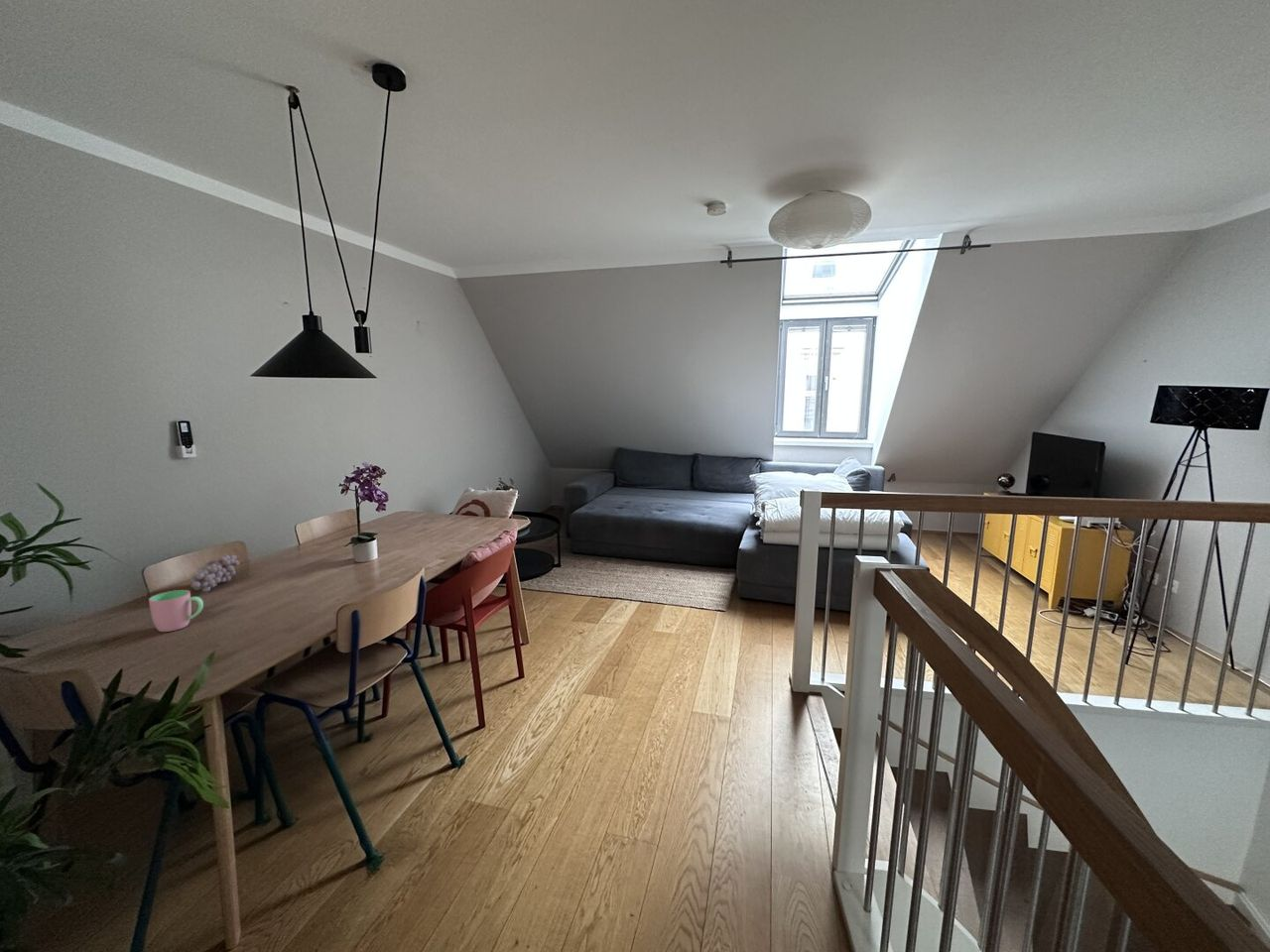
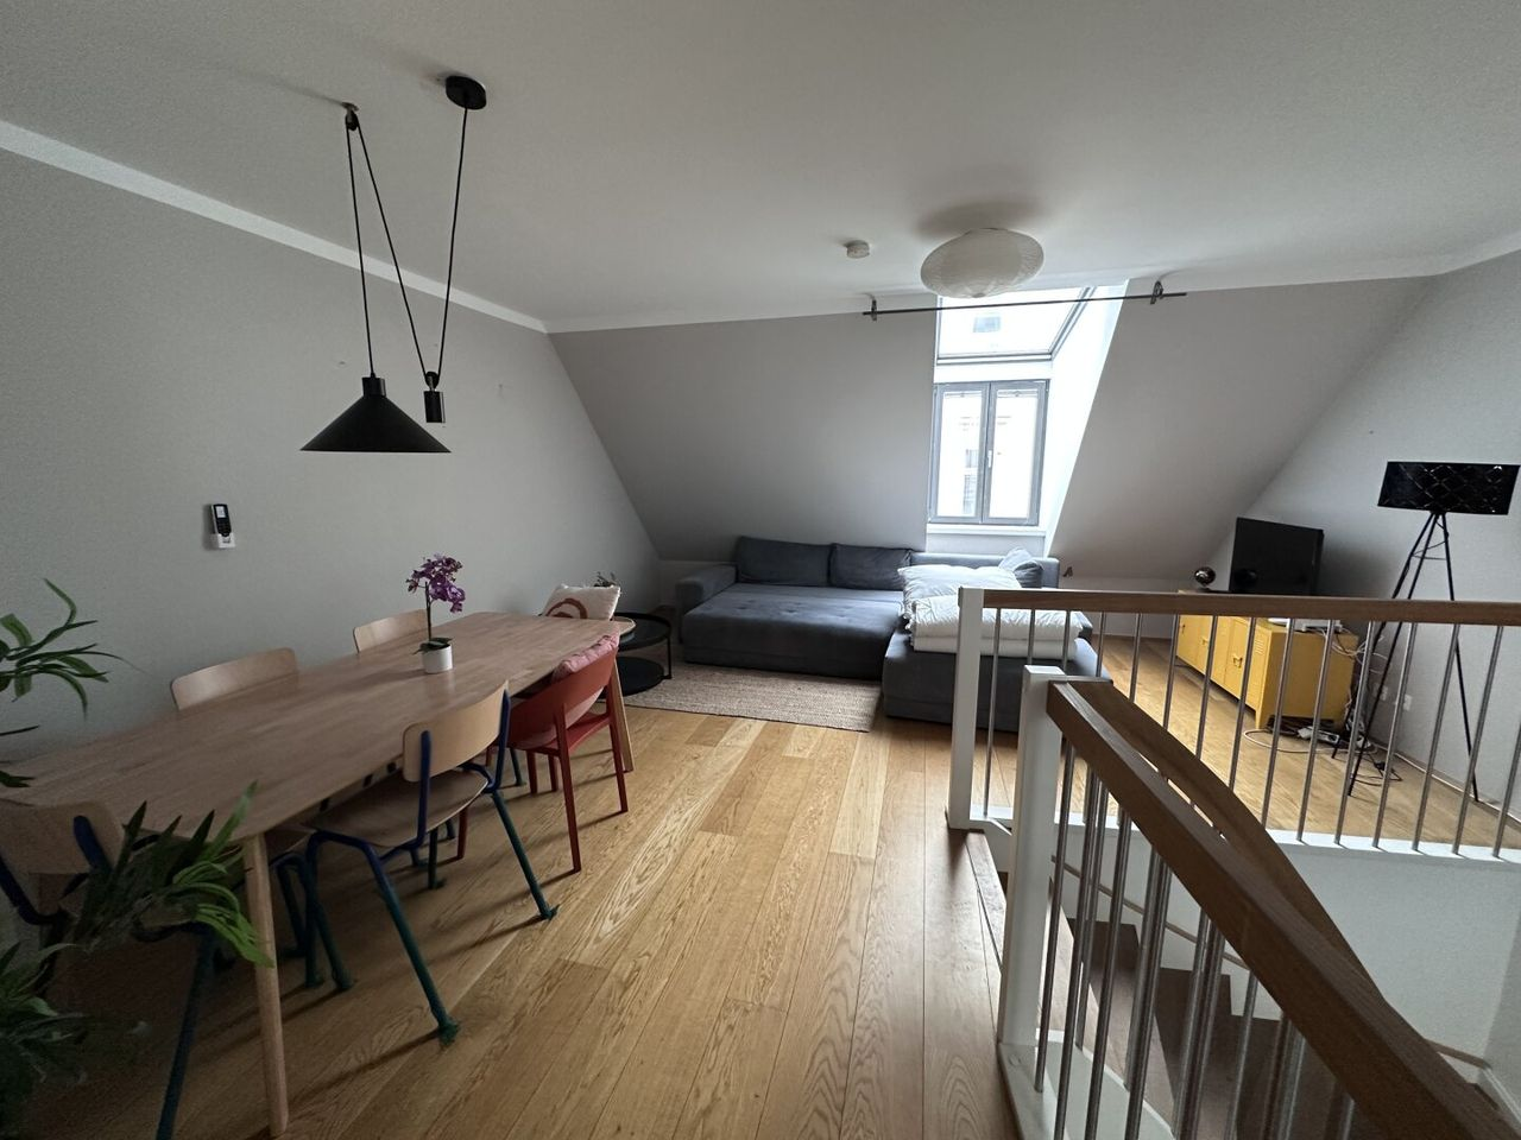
- fruit (211, 573)
- cup (178, 610)
